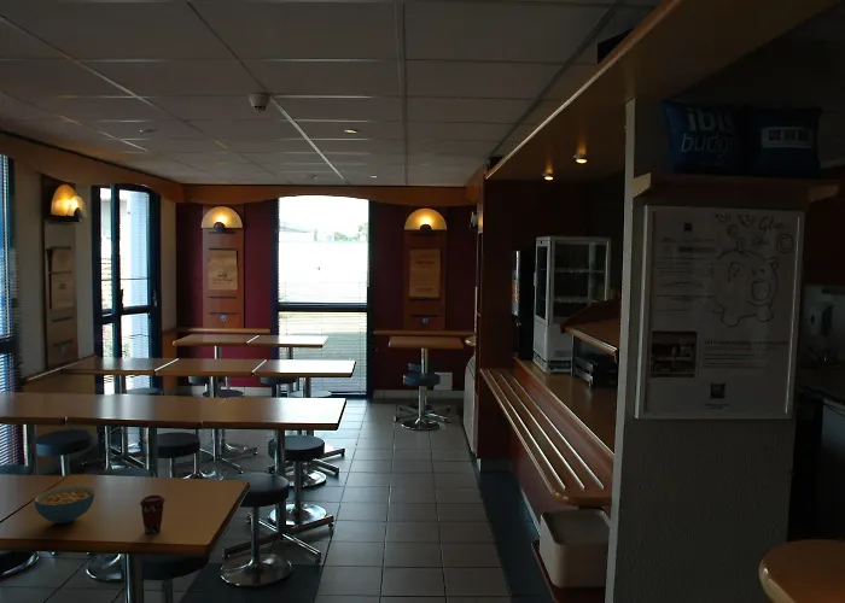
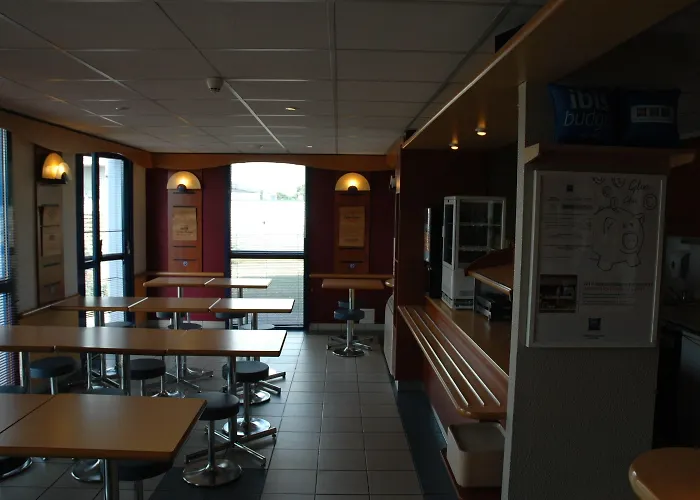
- cereal bowl (65, 507)
- coffee cup (152, 514)
